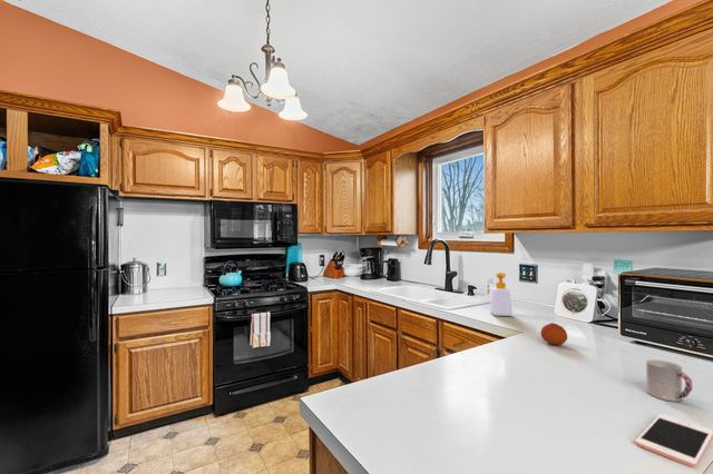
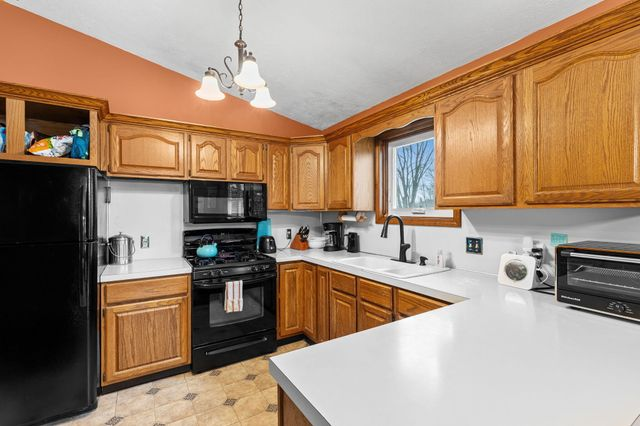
- fruit (554, 333)
- cup (670, 382)
- cell phone (675, 437)
- soap bottle (501, 294)
